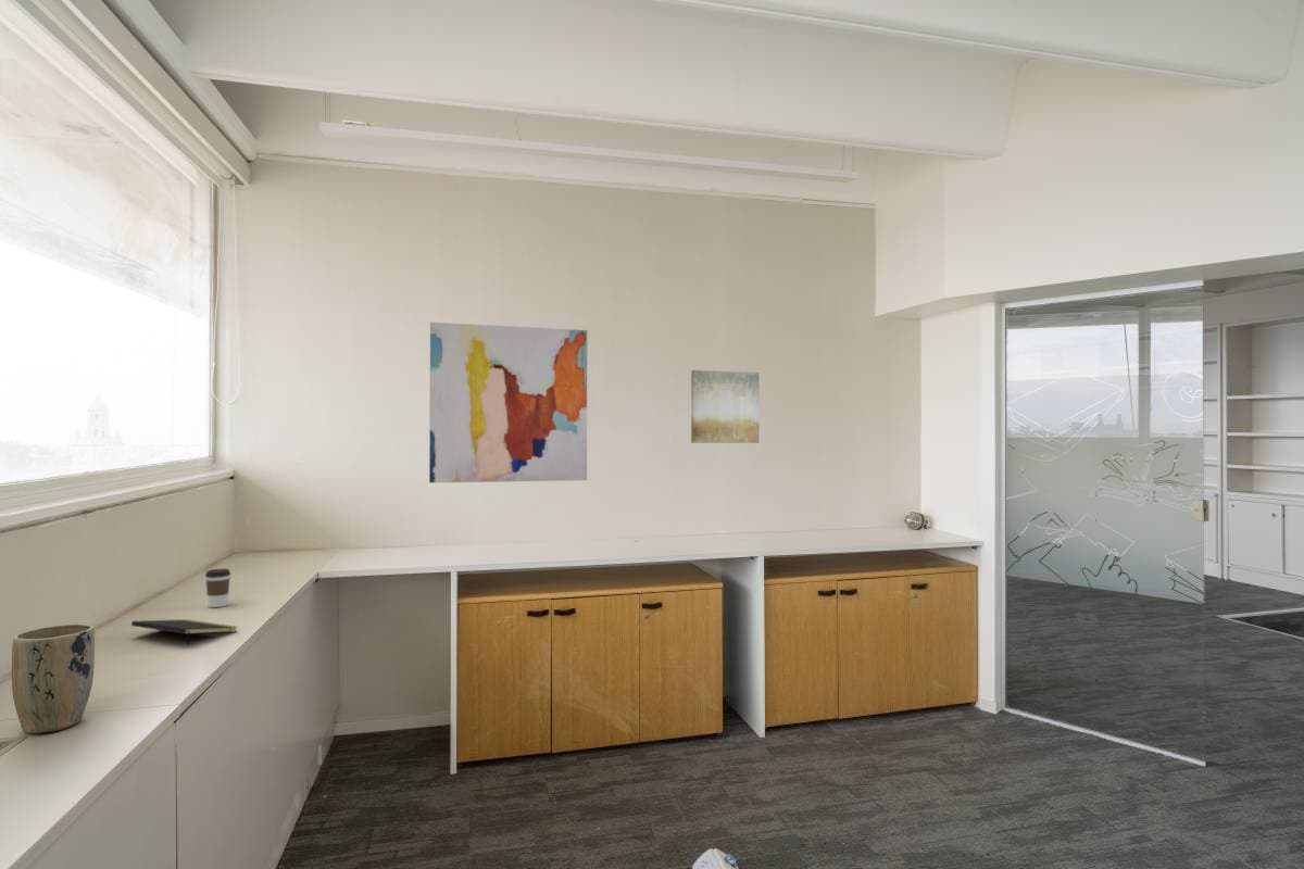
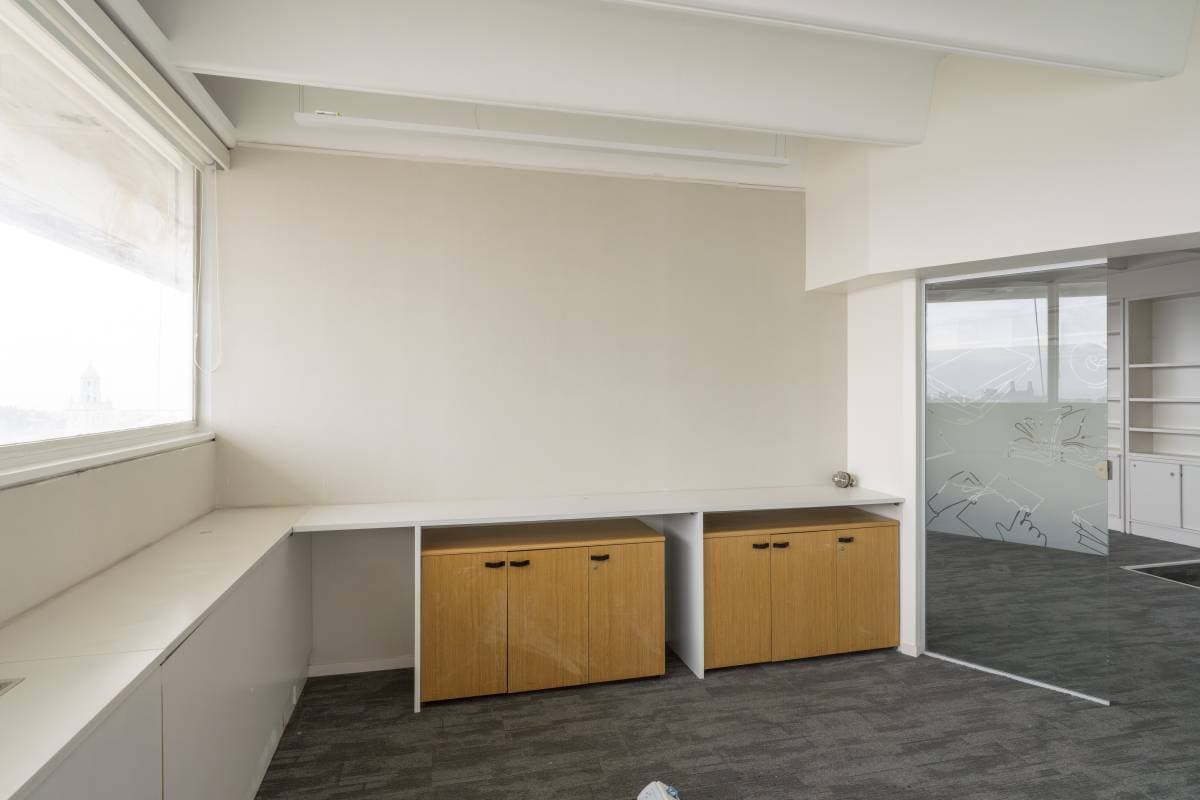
- wall art (511, 403)
- wall art (725, 406)
- plant pot (53, 678)
- coffee cup (217, 588)
- notepad (185, 626)
